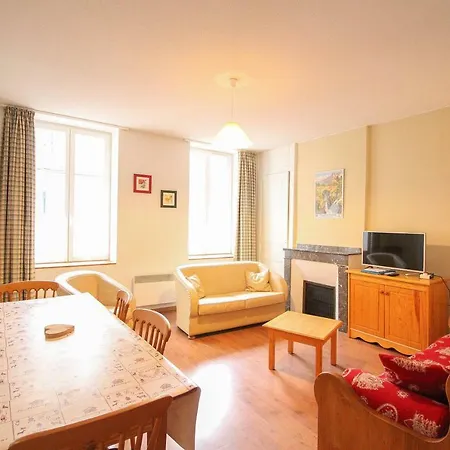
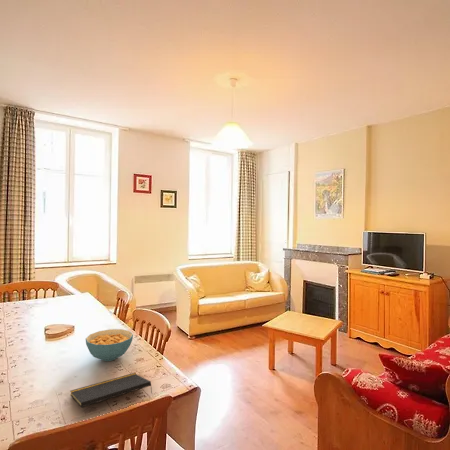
+ cereal bowl (109, 347)
+ notepad (110, 388)
